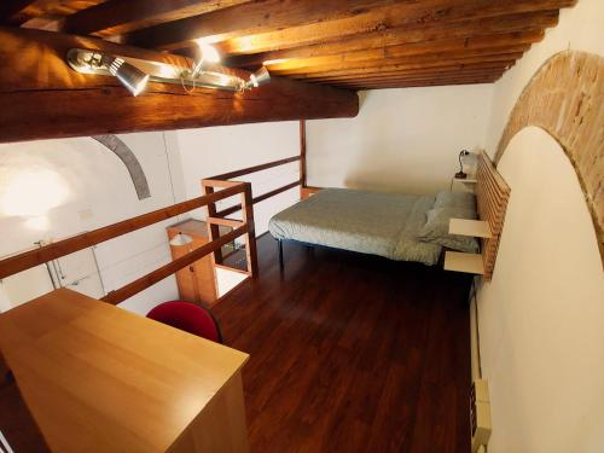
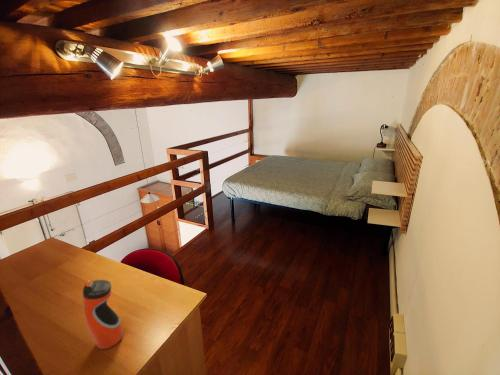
+ water bottle (101, 311)
